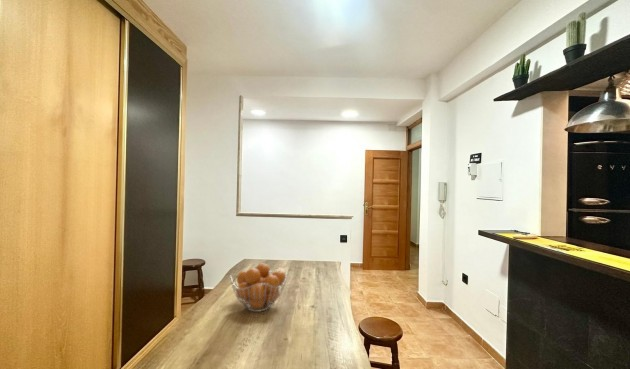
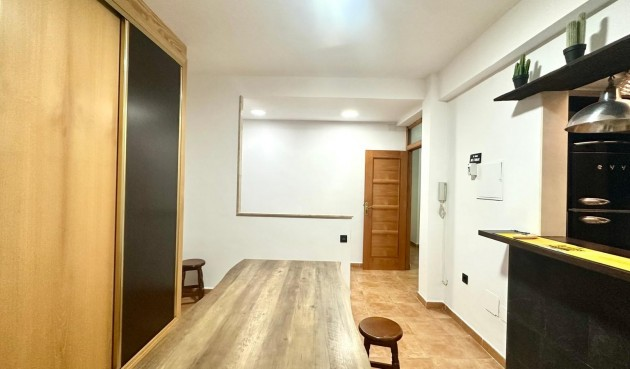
- fruit basket (259, 286)
